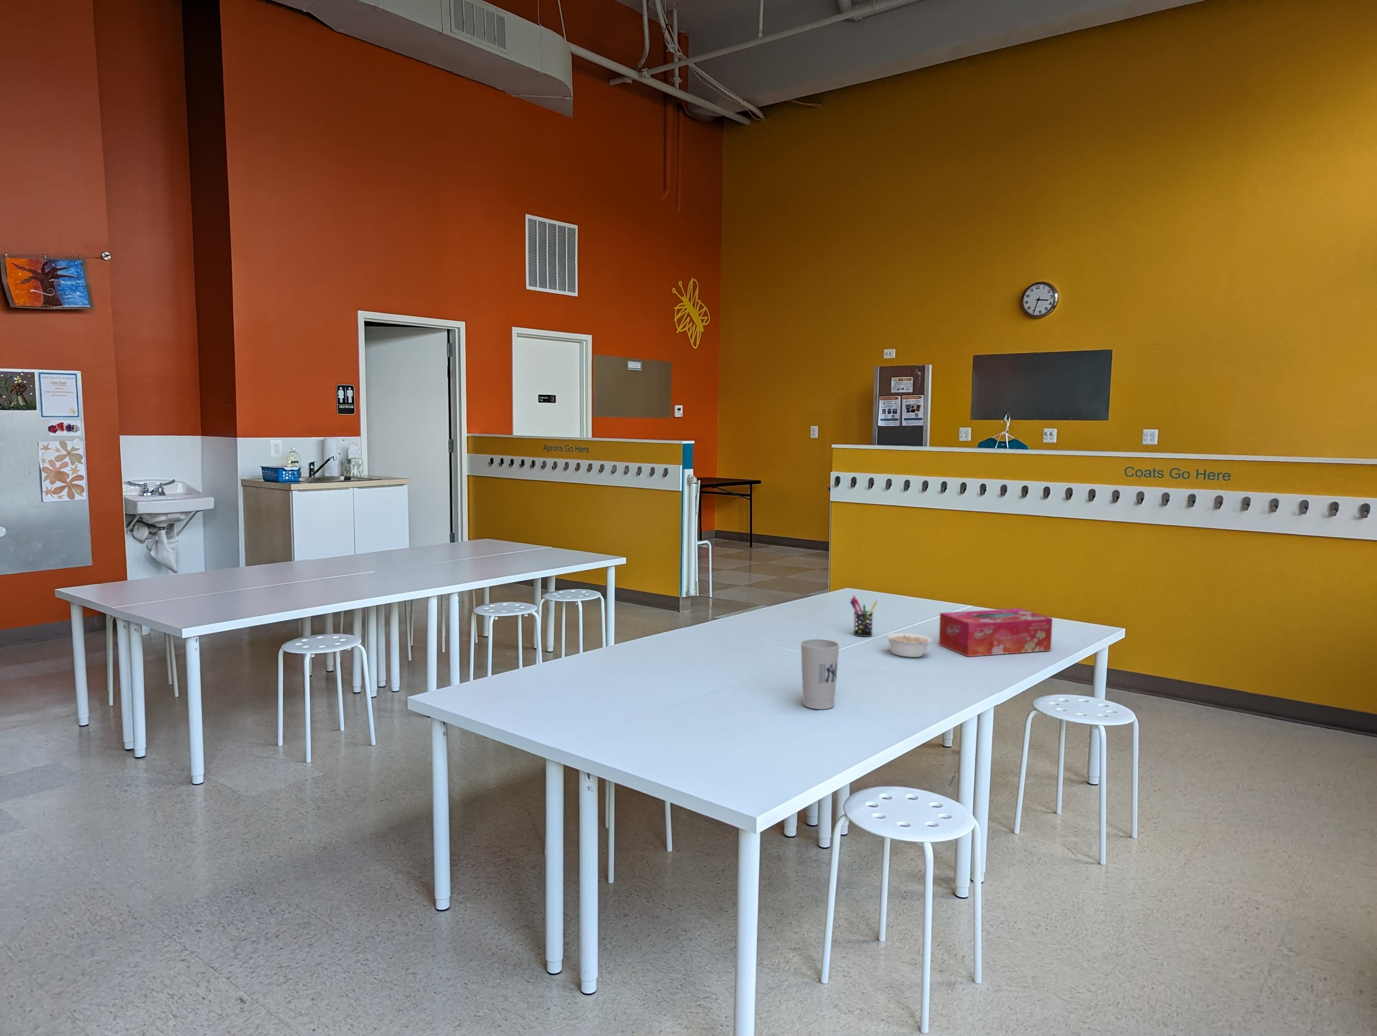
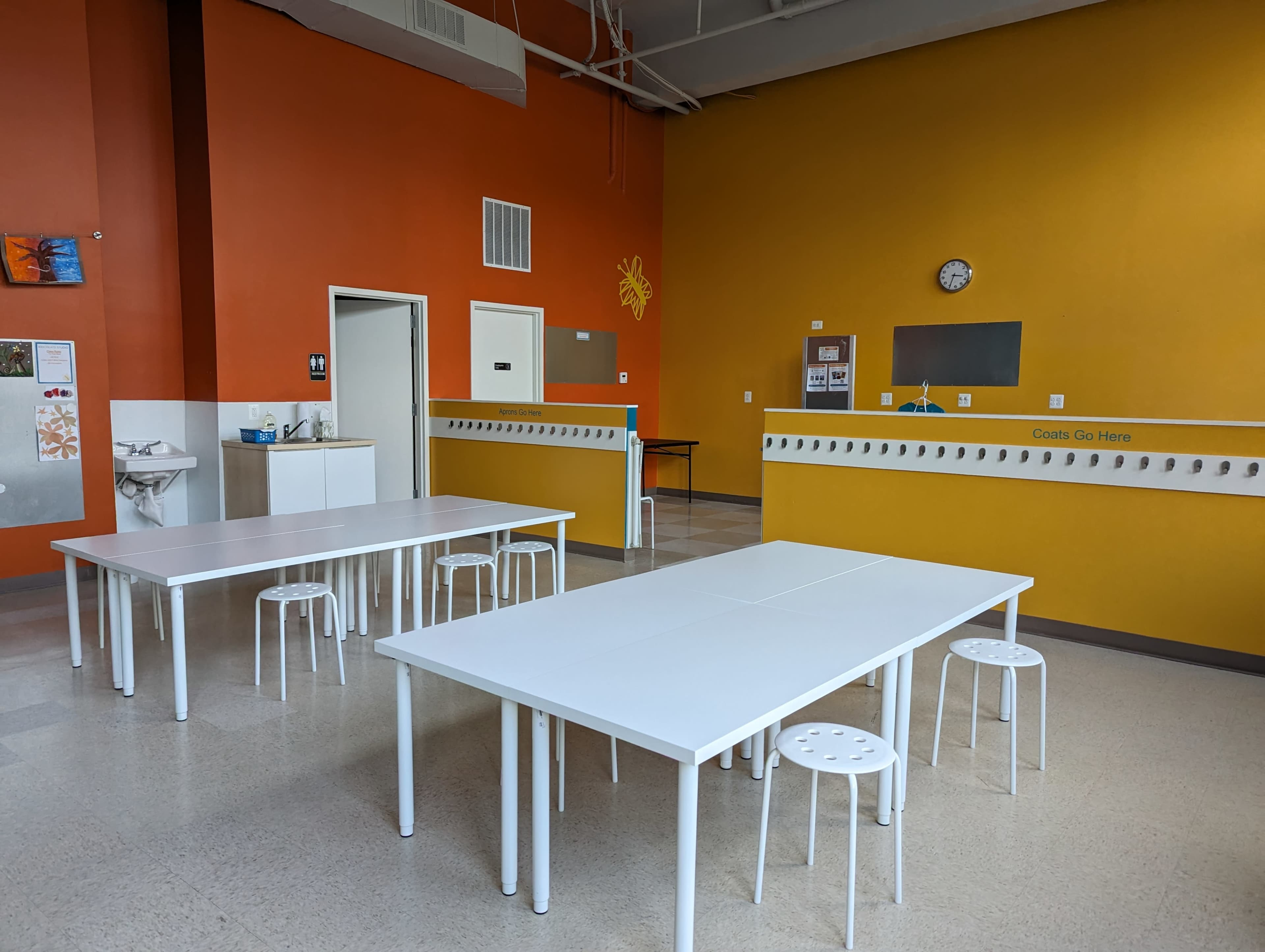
- cup (819, 674)
- tissue box (995, 631)
- legume (910, 644)
- pen holder (862, 616)
